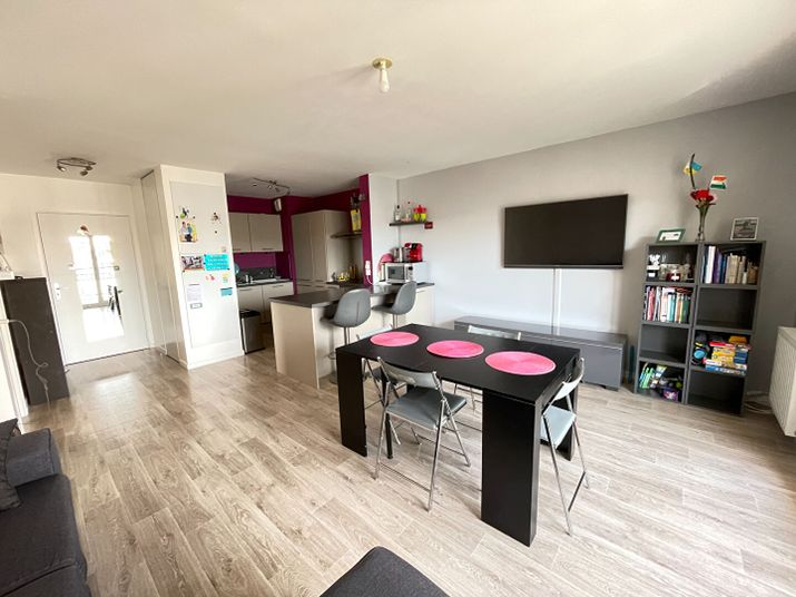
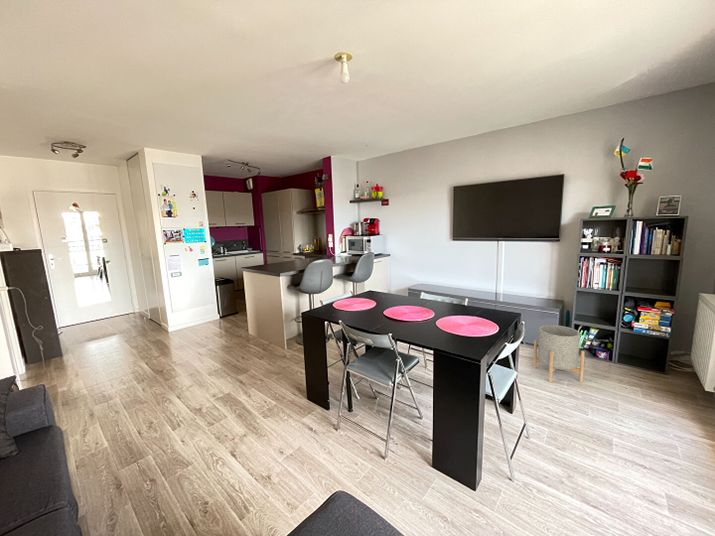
+ planter (557, 352)
